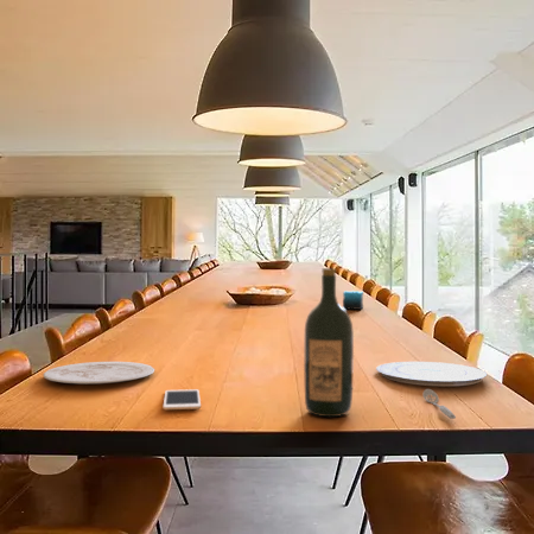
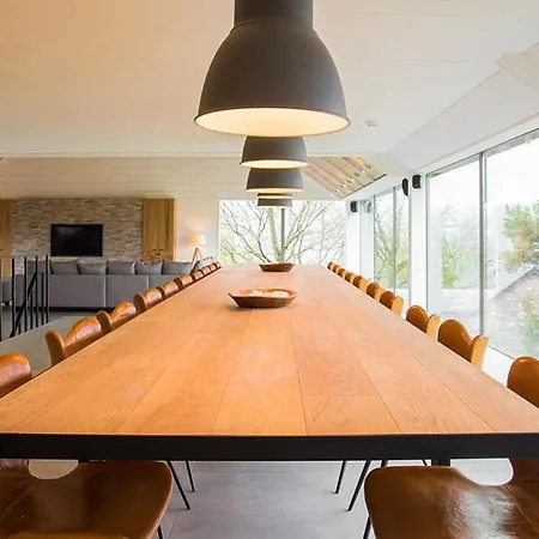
- cell phone (182, 399)
- candle (352, 295)
- plate (100, 373)
- plate (430, 373)
- wine bottle (328, 339)
- spoon (438, 405)
